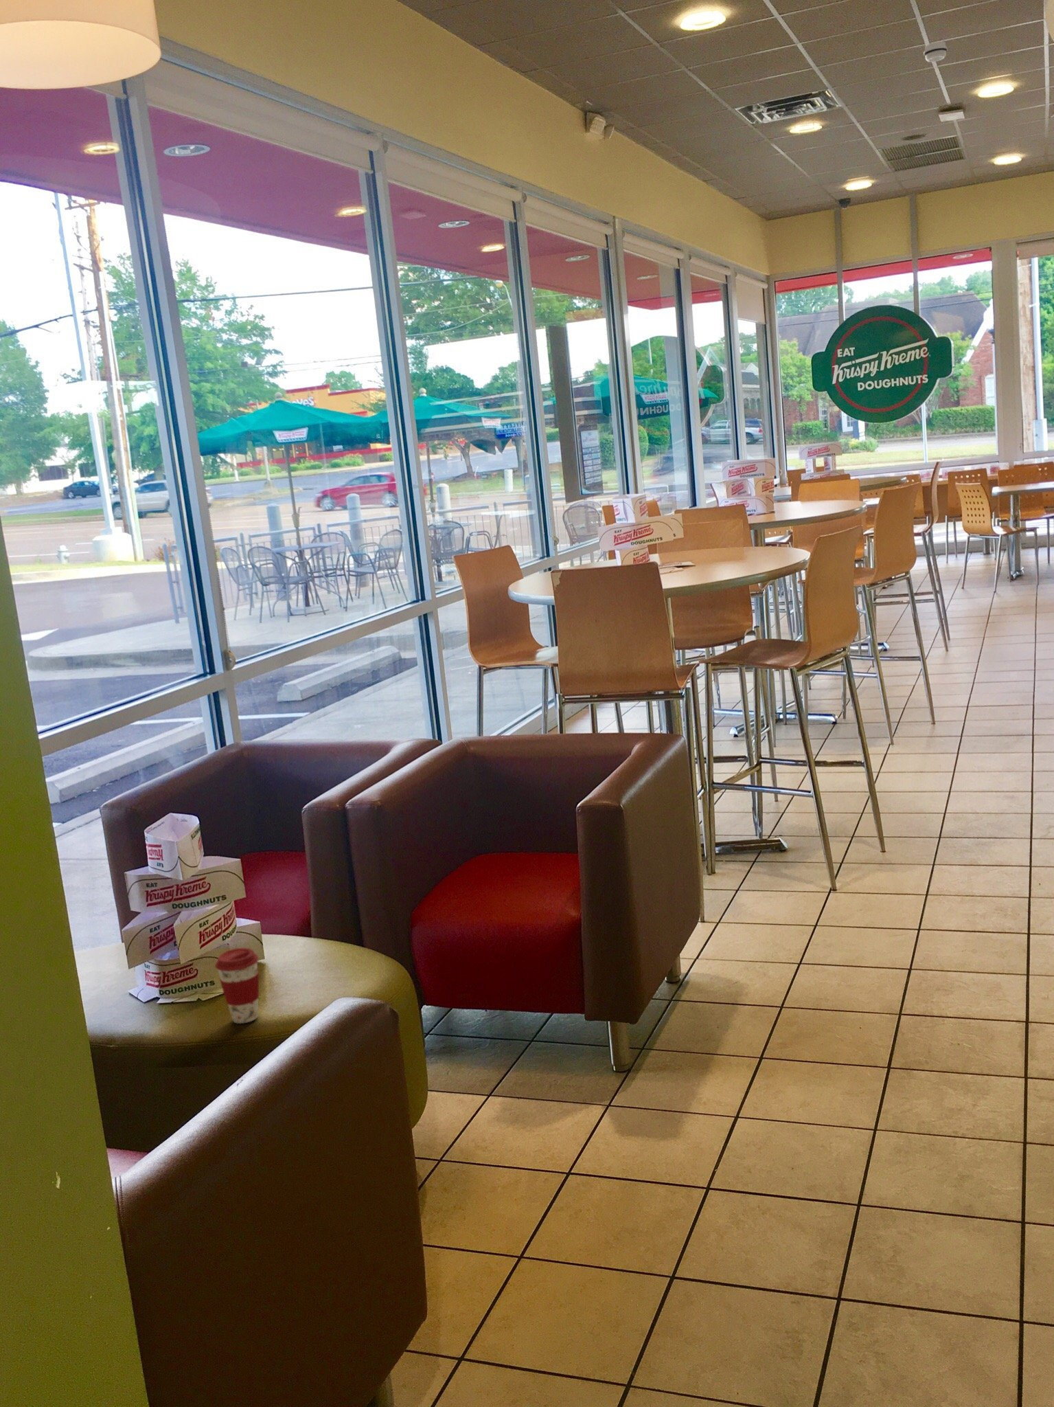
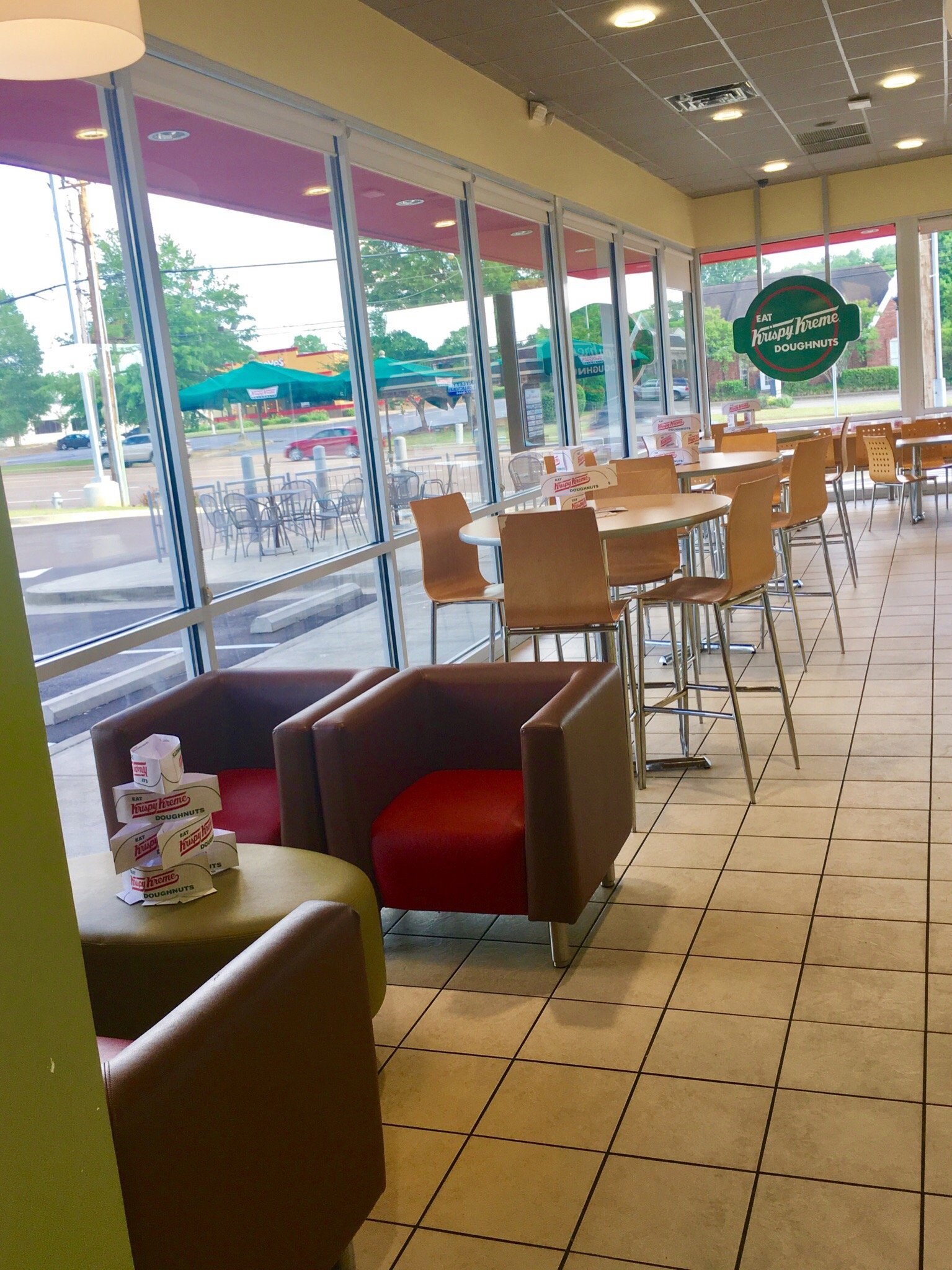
- coffee cup (240, 986)
- smoke detector (936, 52)
